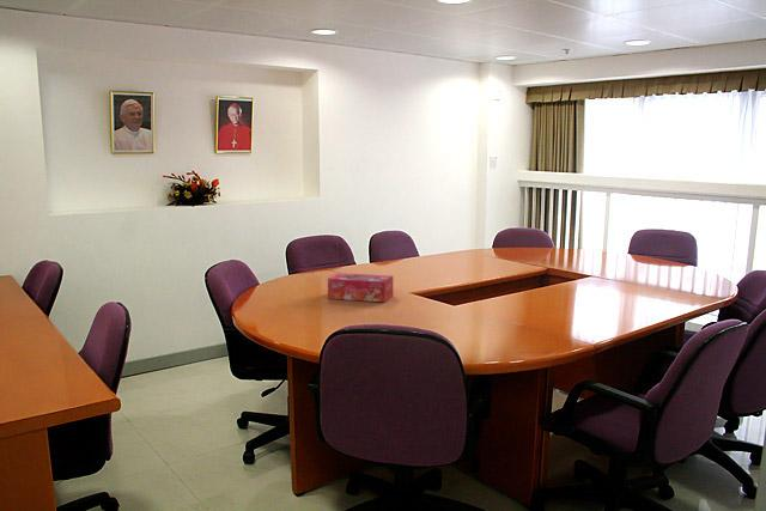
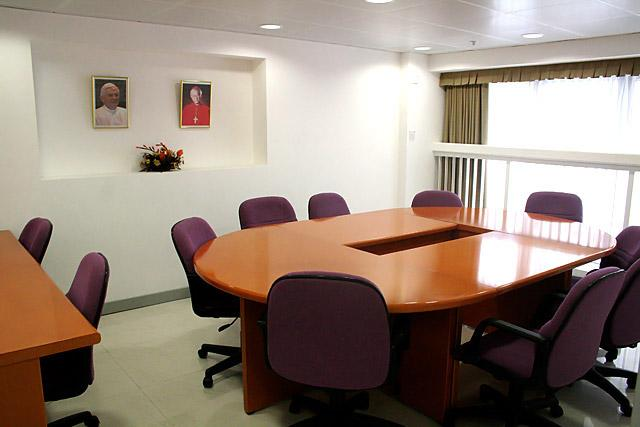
- tissue box (360, 286)
